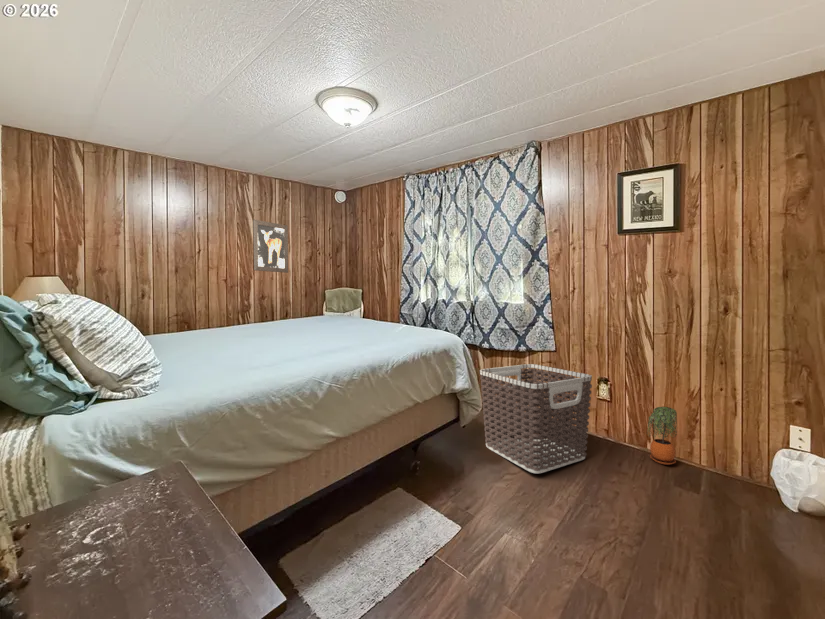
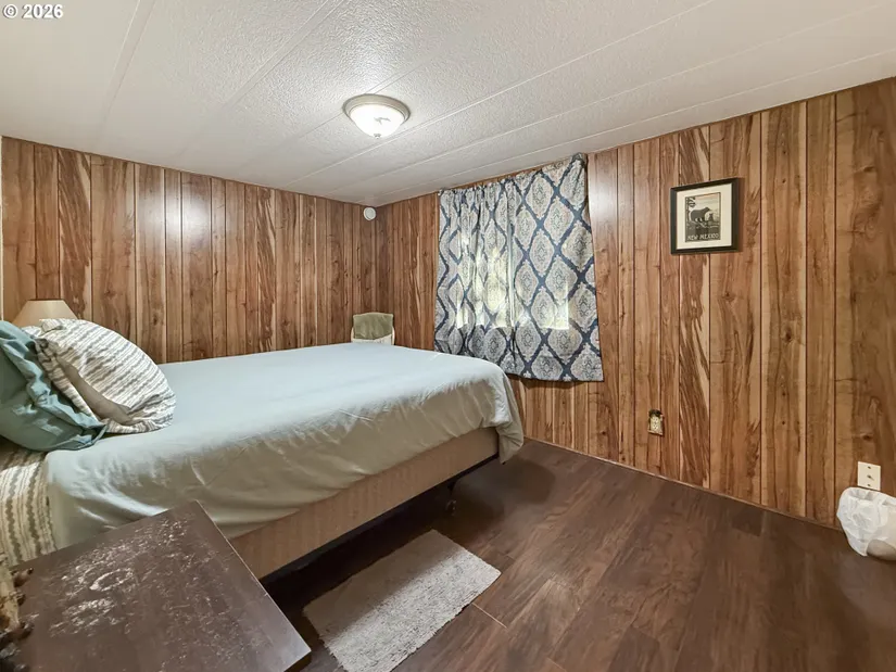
- clothes hamper (533, 412)
- potted plant (661, 433)
- wall art (271, 247)
